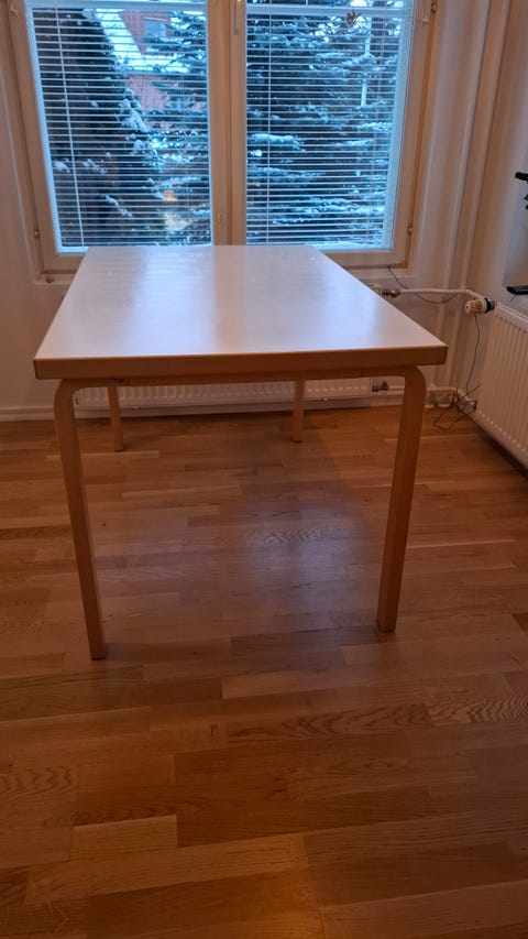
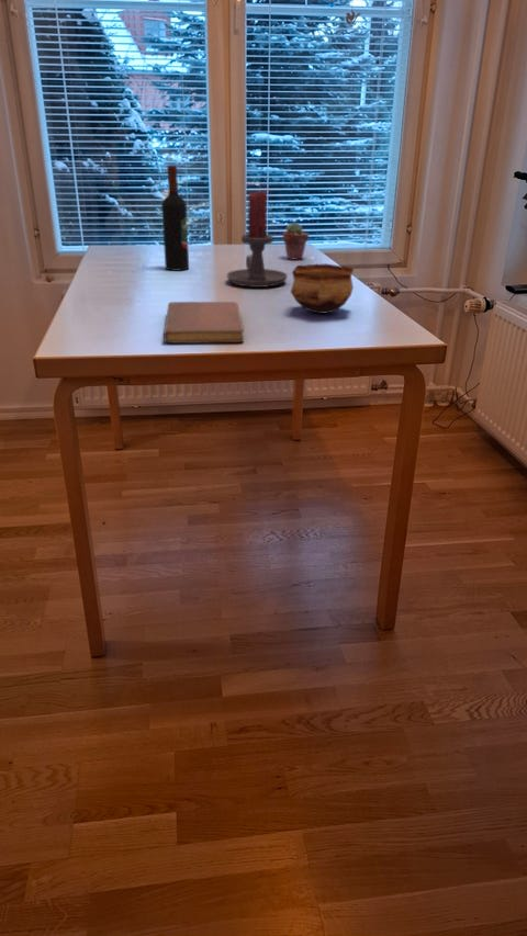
+ wine bottle (175, 218)
+ notebook (203, 320)
+ candle holder (255, 236)
+ potted succulent (295, 239)
+ bowl (322, 291)
